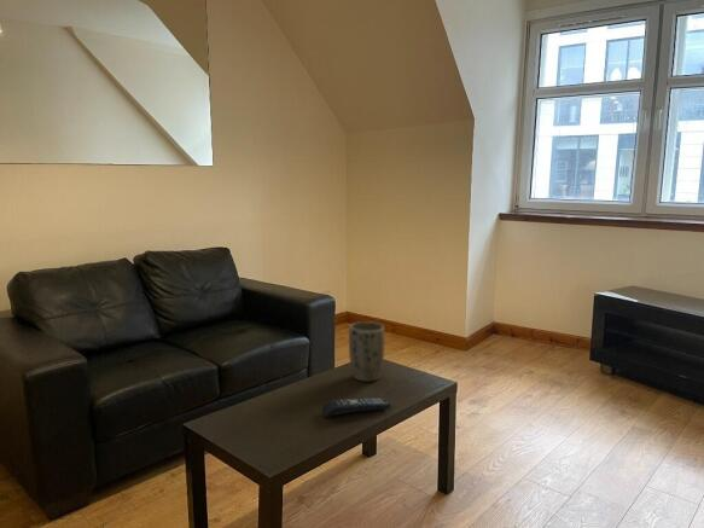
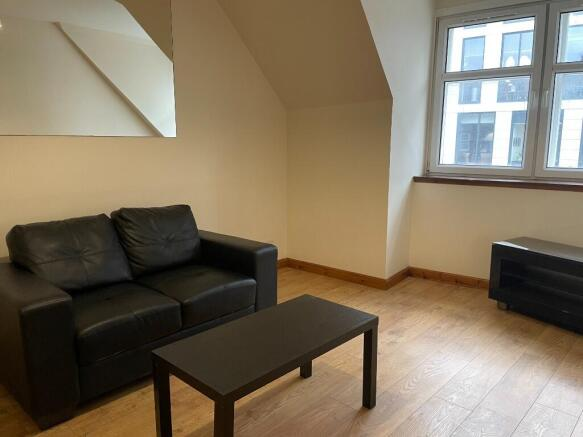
- remote control (356, 405)
- plant pot (366, 352)
